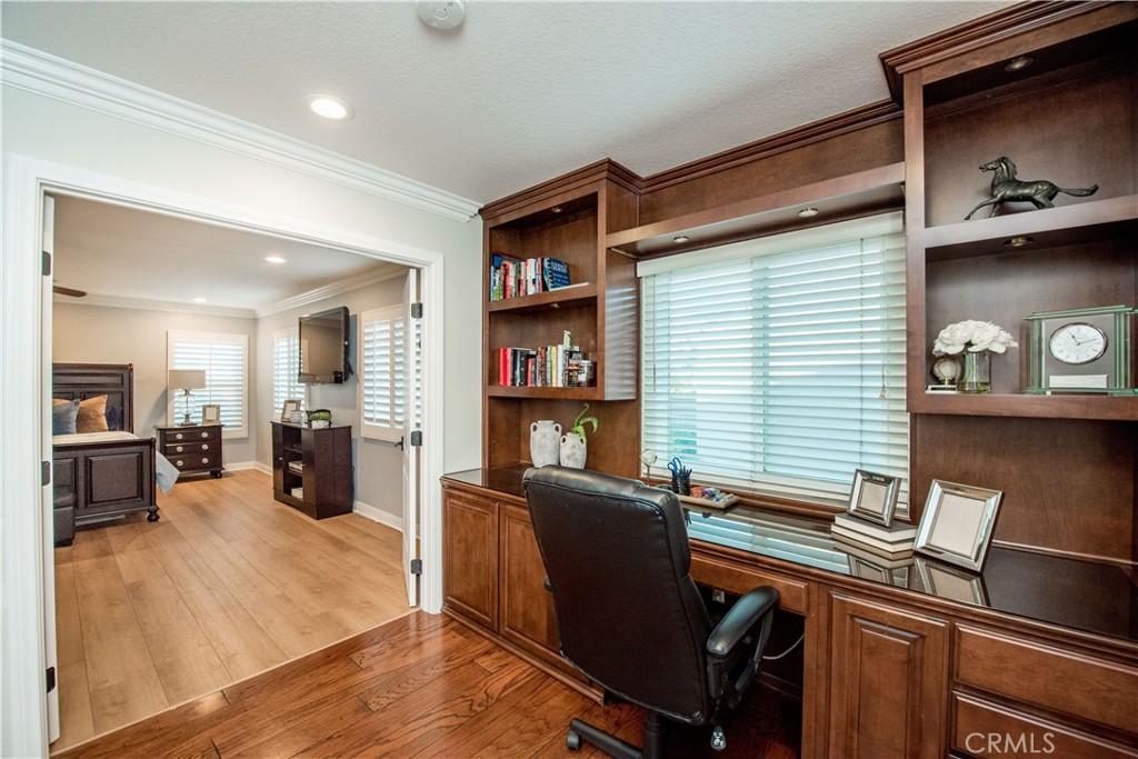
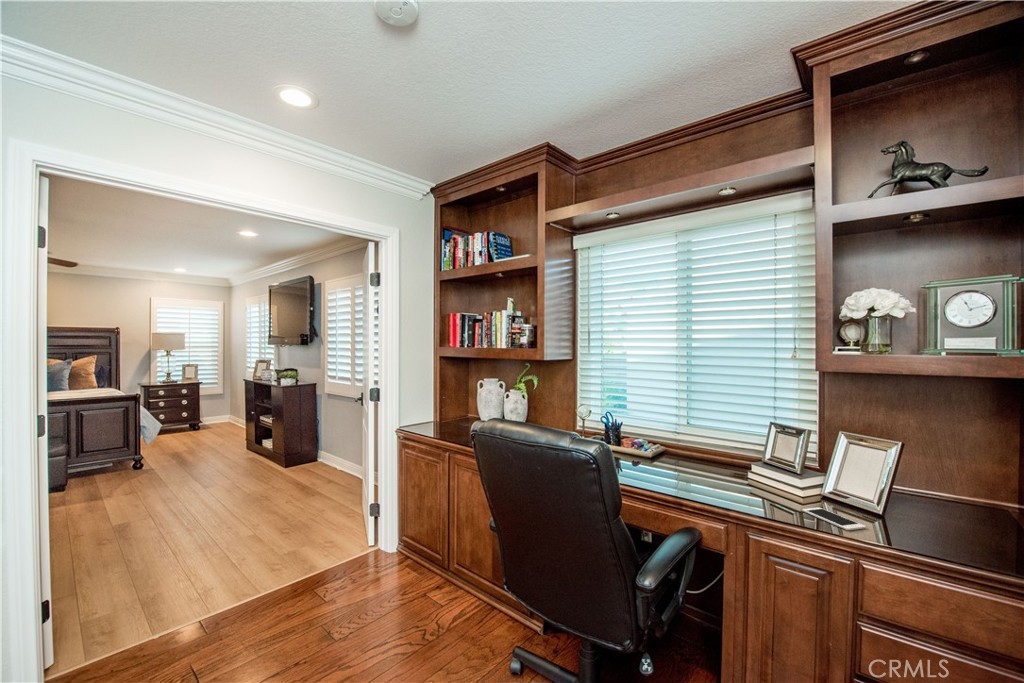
+ cell phone (832, 518)
